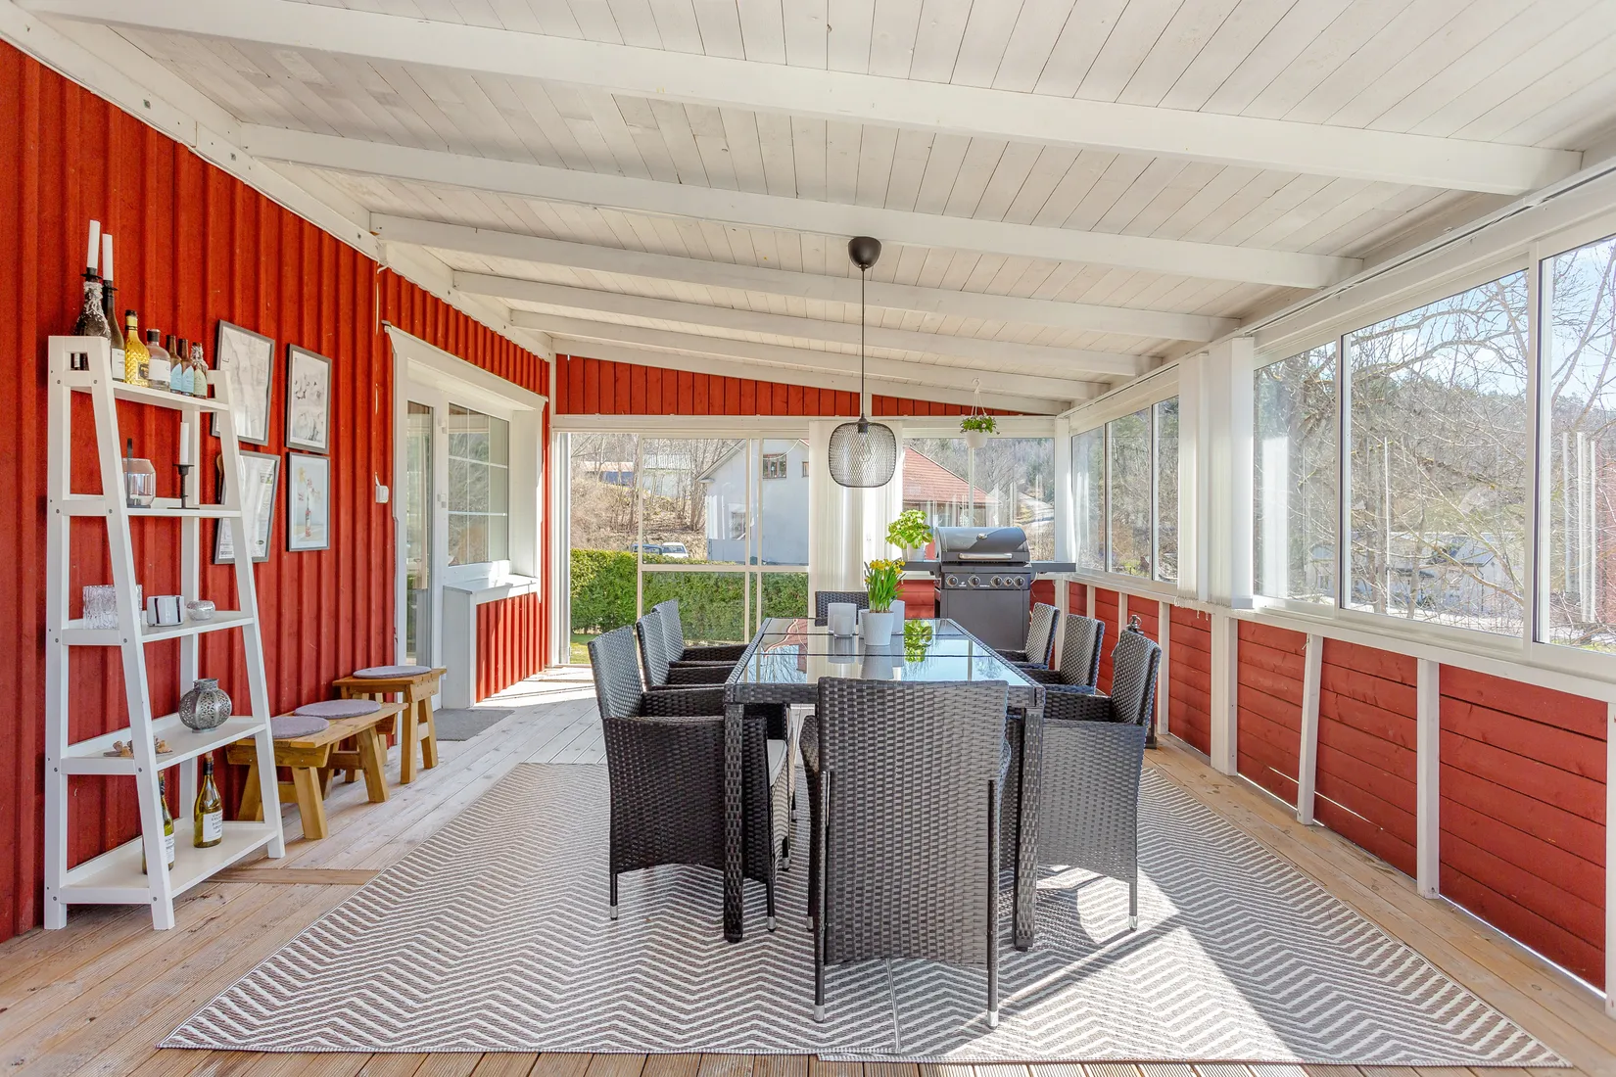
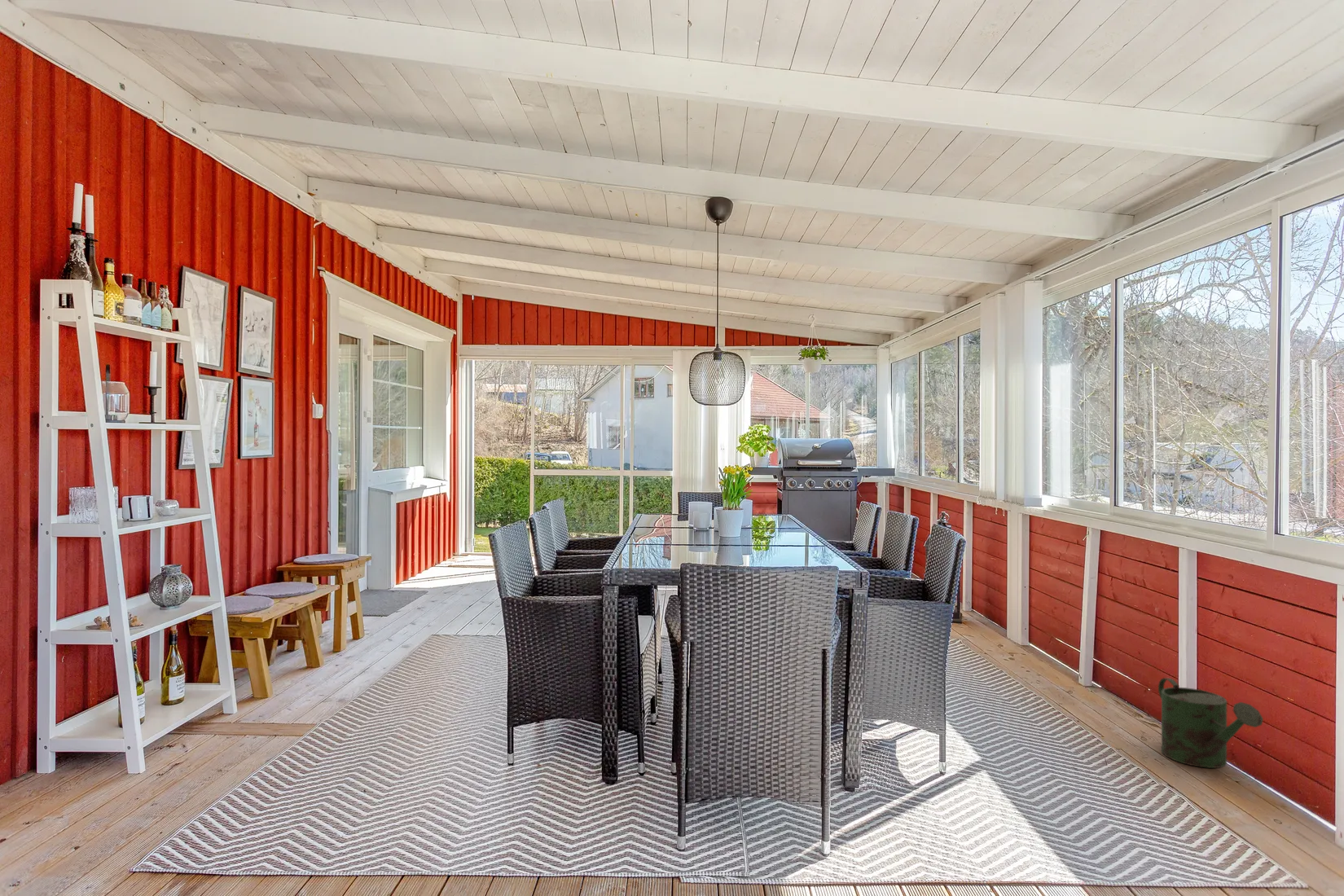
+ watering can (1203, 723)
